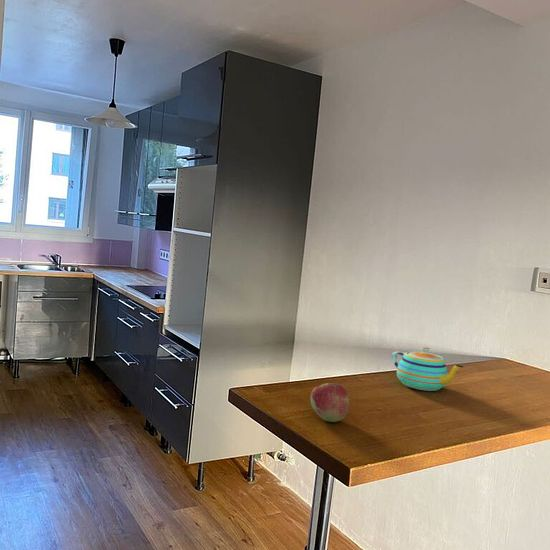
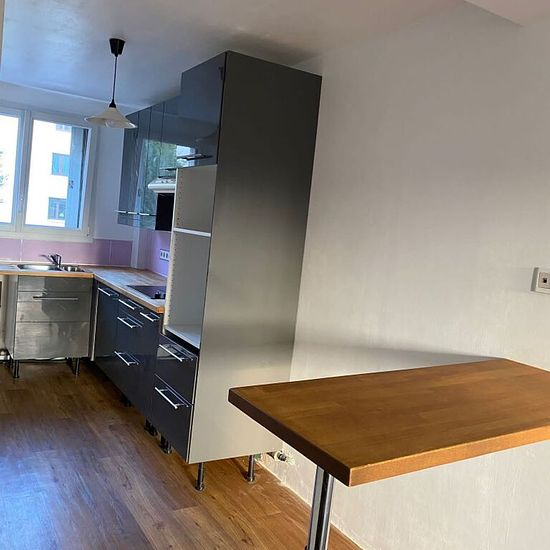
- fruit (329, 400)
- teapot (425, 367)
